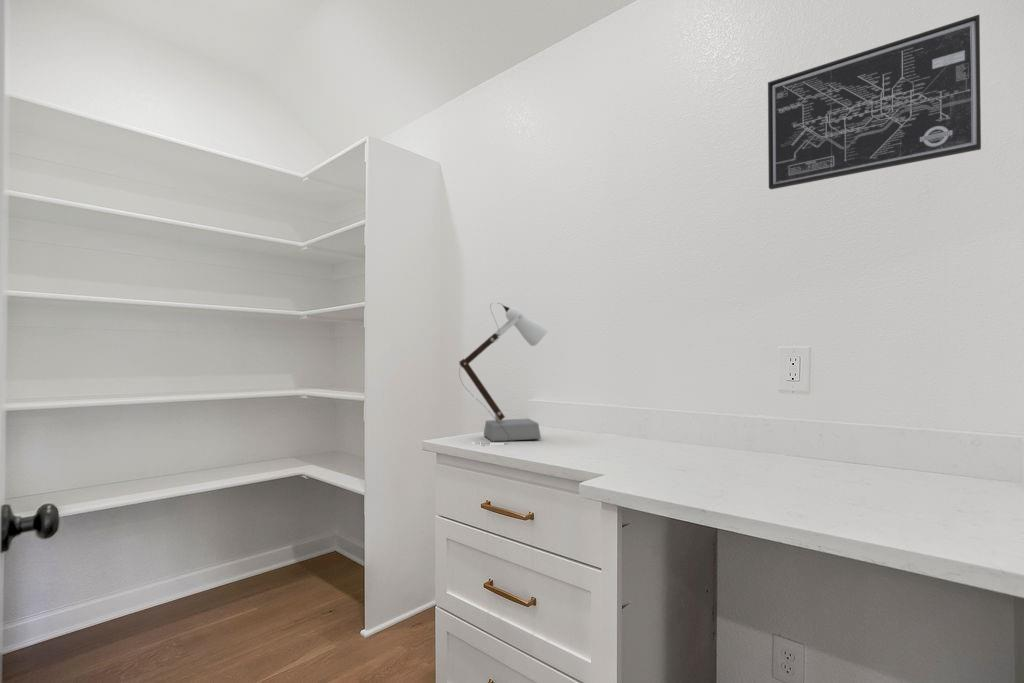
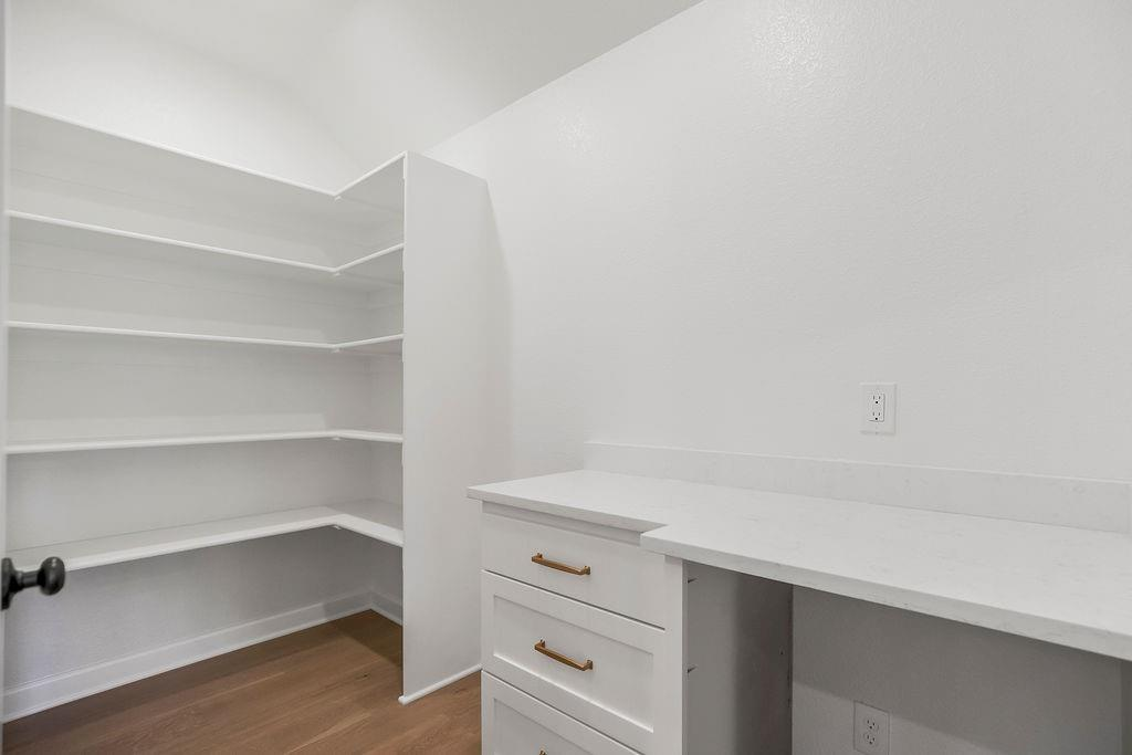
- desk lamp (482, 384)
- wall art (862, 112)
